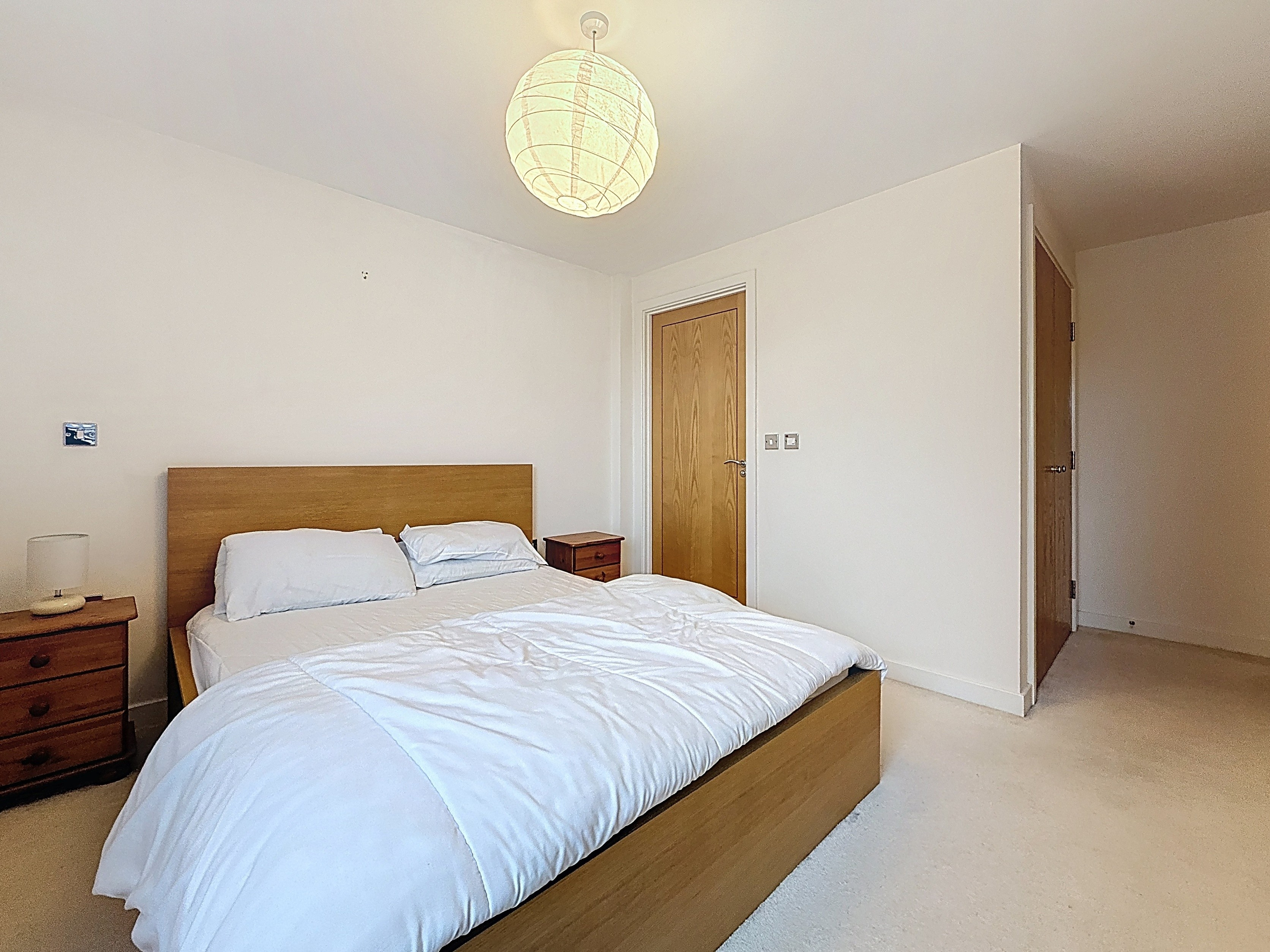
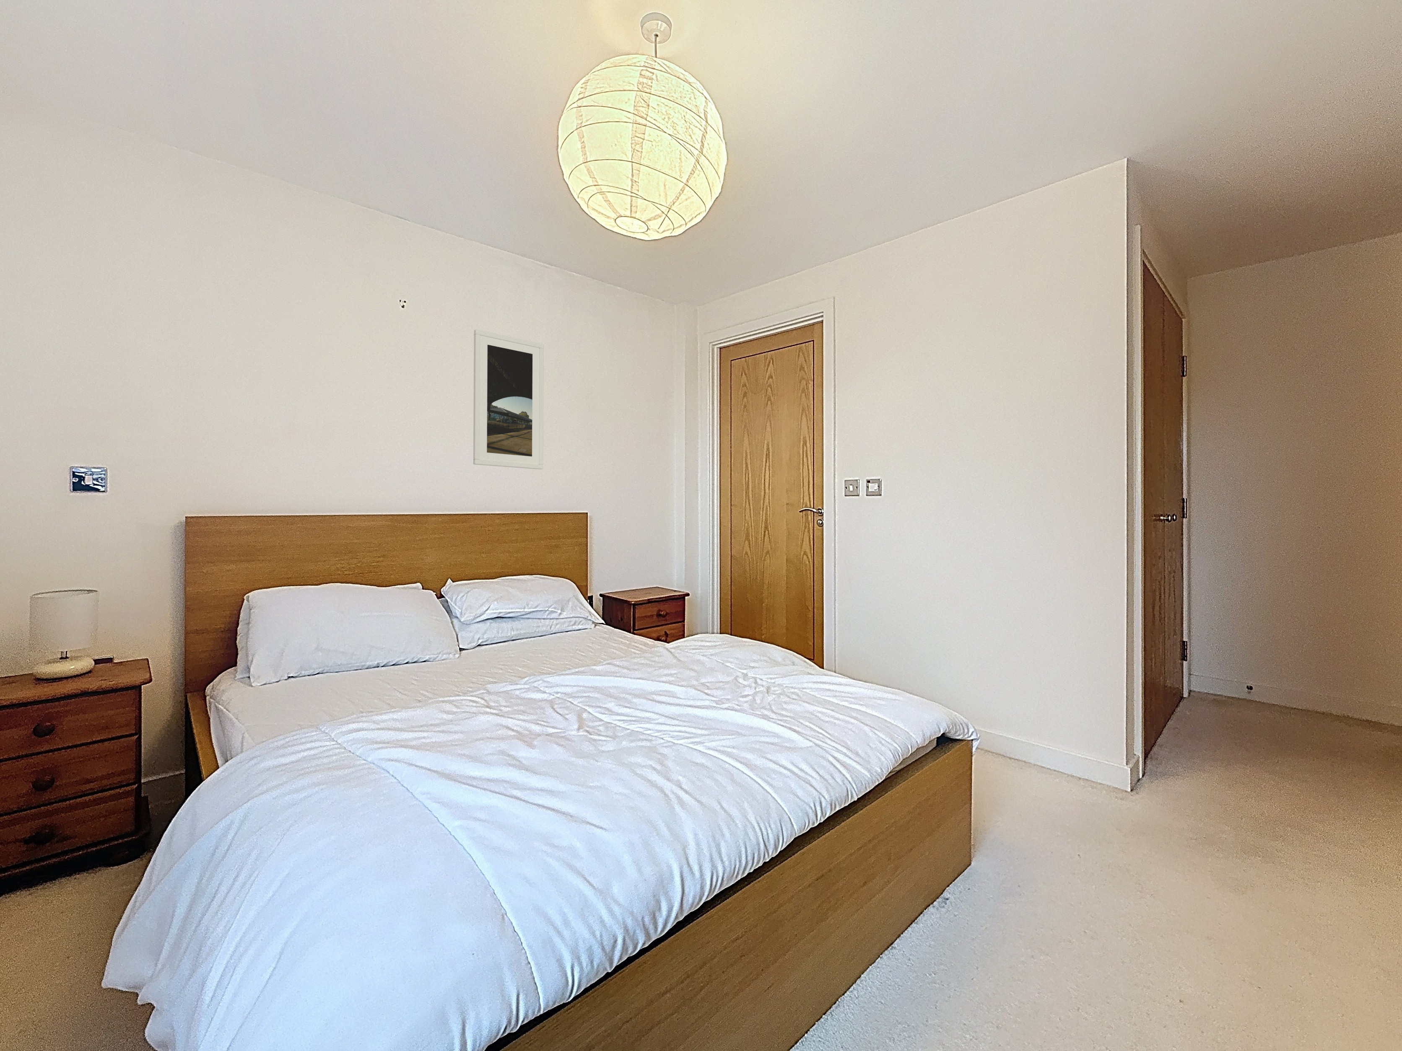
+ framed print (510, 402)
